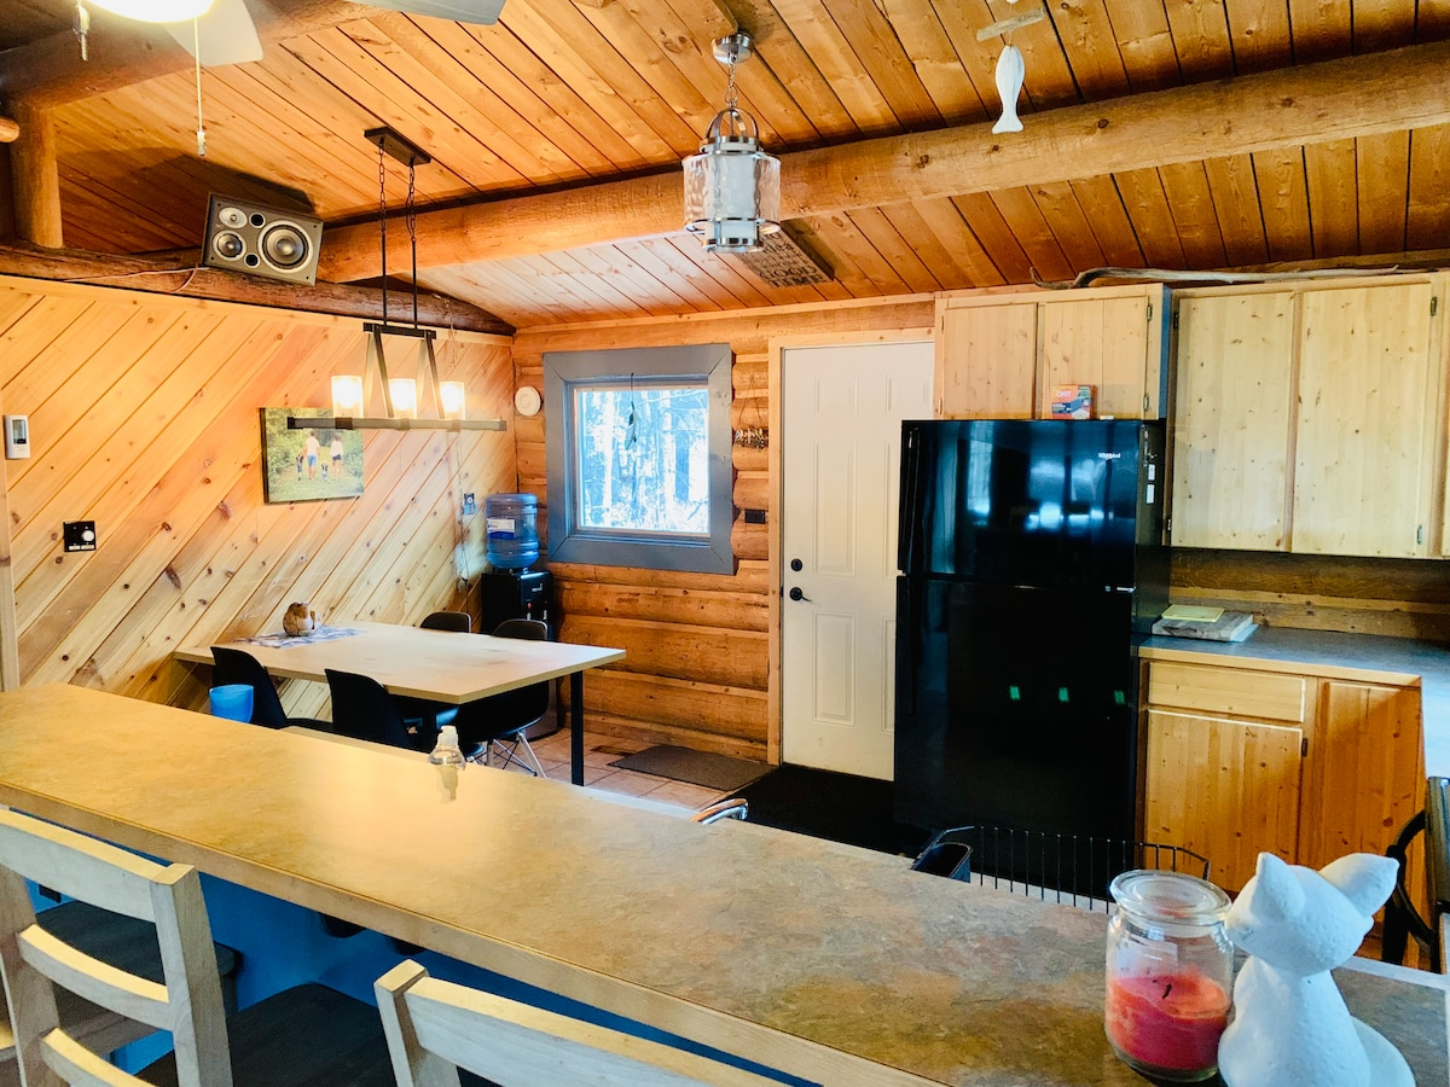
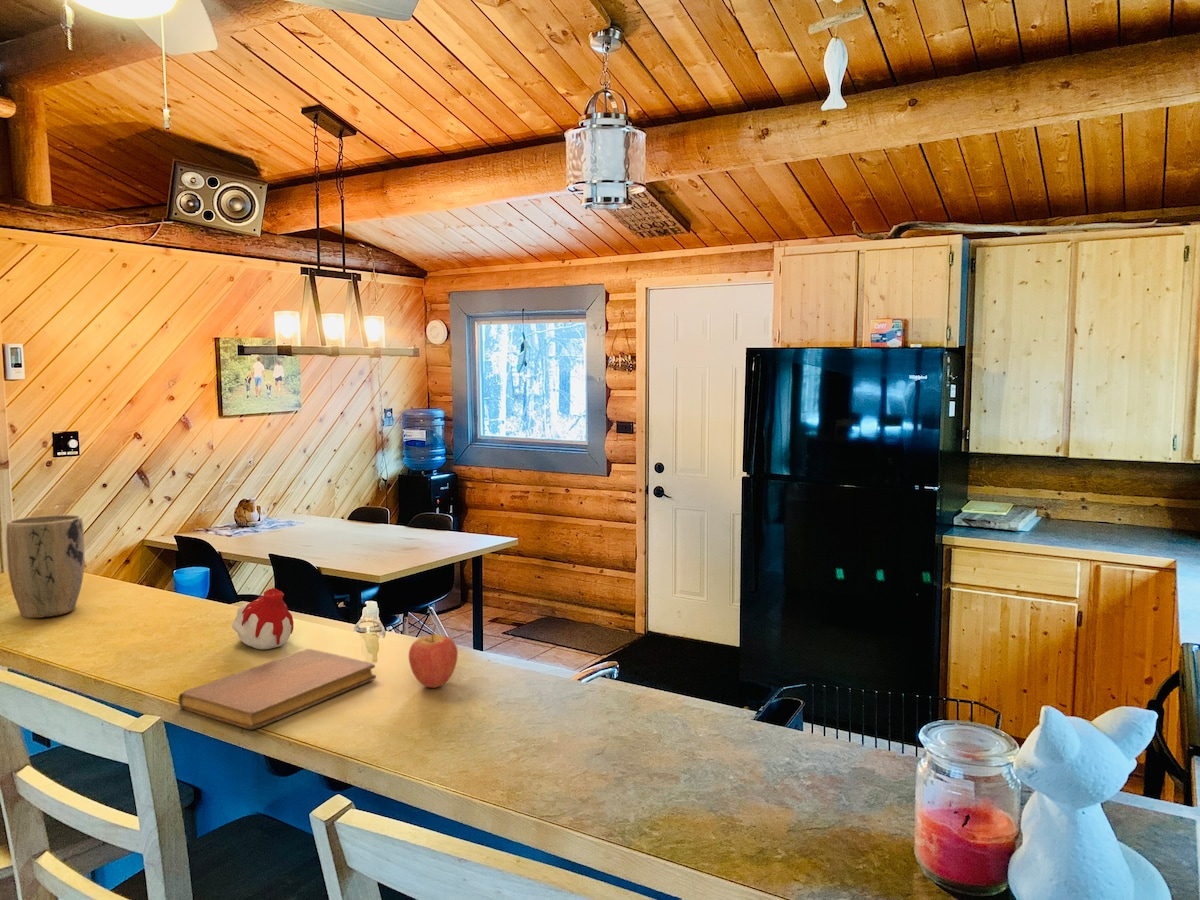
+ plant pot (47, 565)
+ notebook (282, 684)
+ fruit (433, 655)
+ candle (262, 615)
